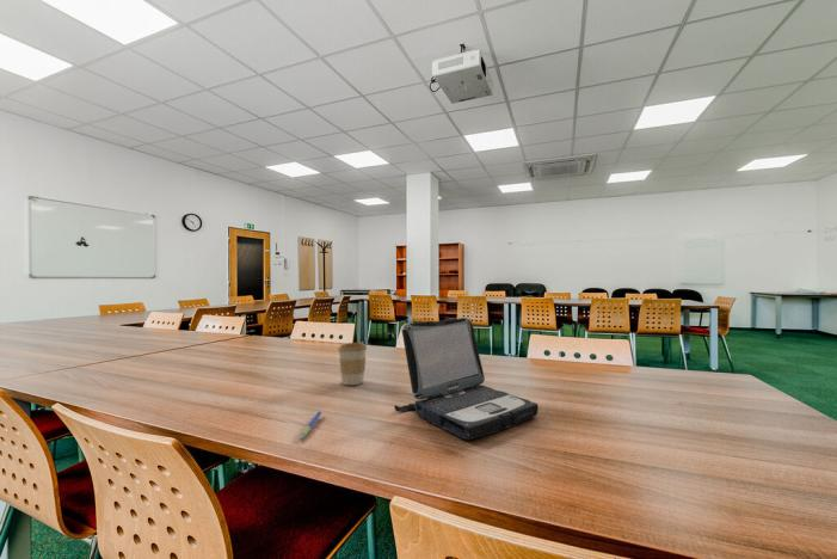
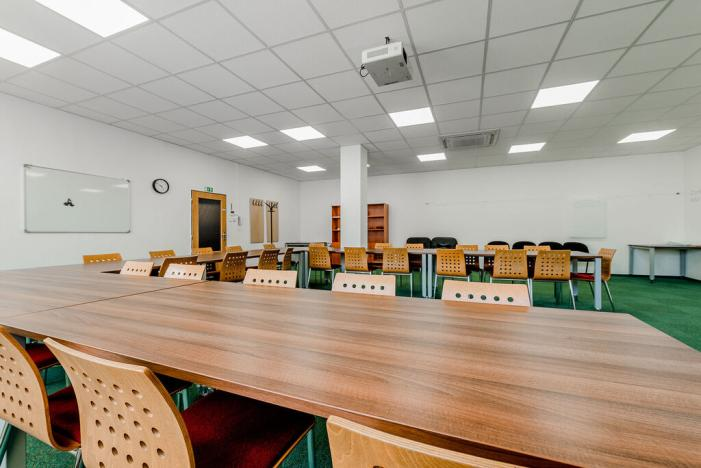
- coffee cup (352, 362)
- pen (310, 424)
- laptop (464, 367)
